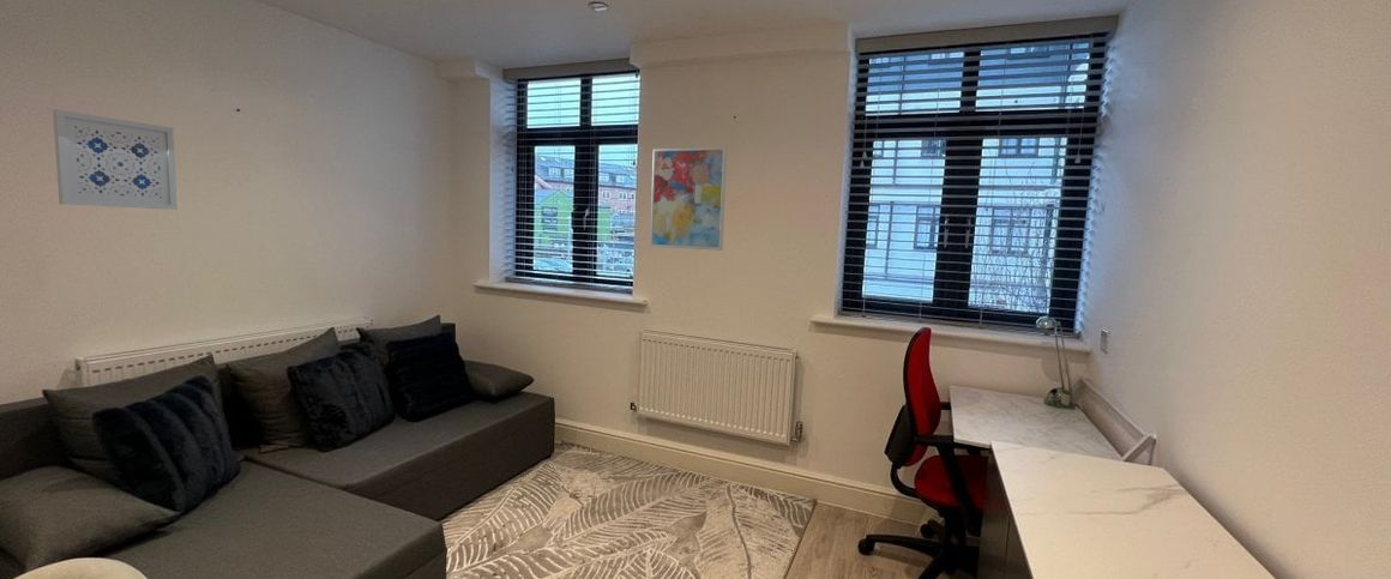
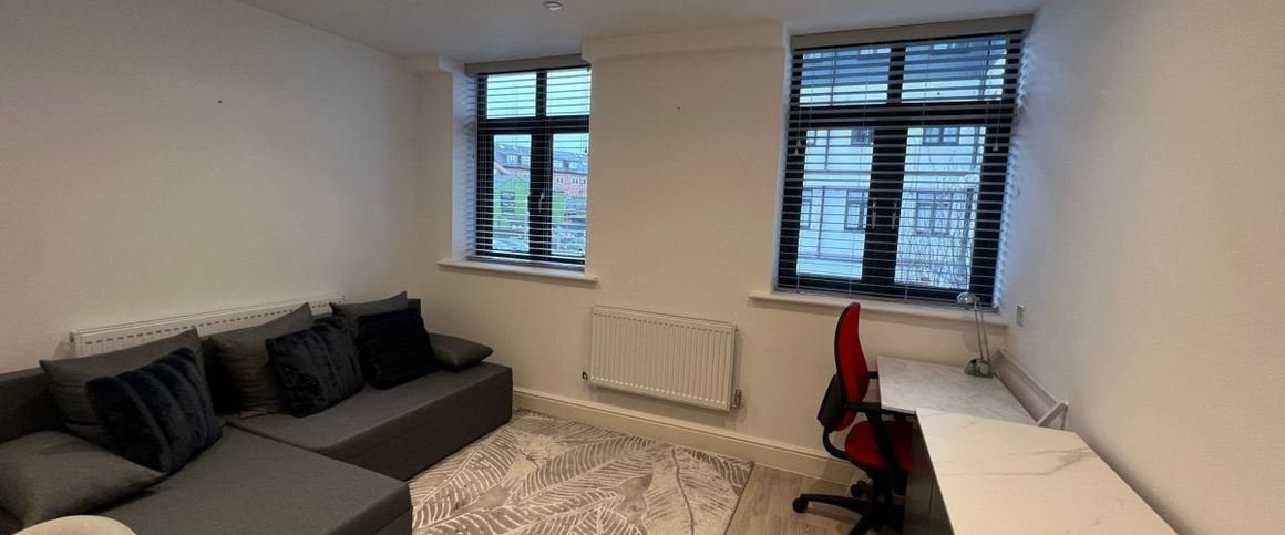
- wall art (687, 198)
- wall art (119, 163)
